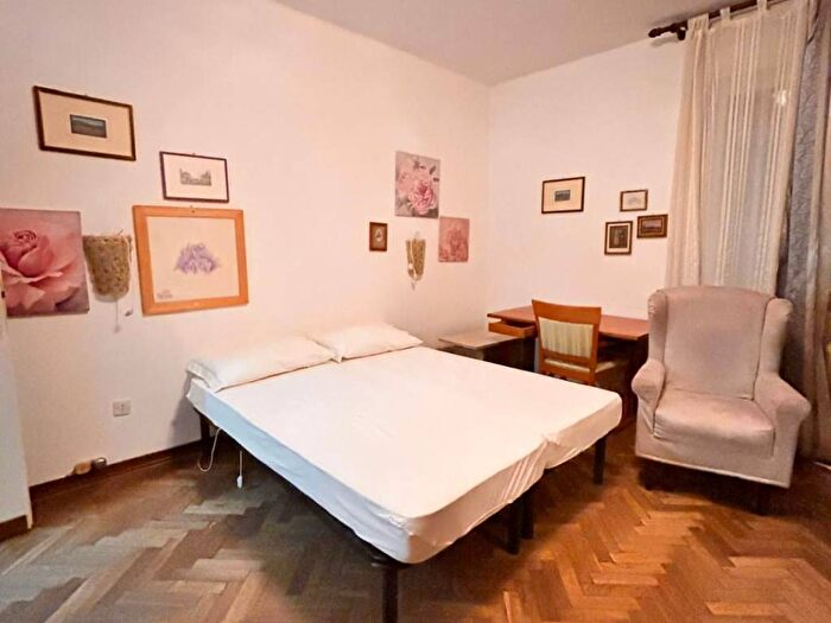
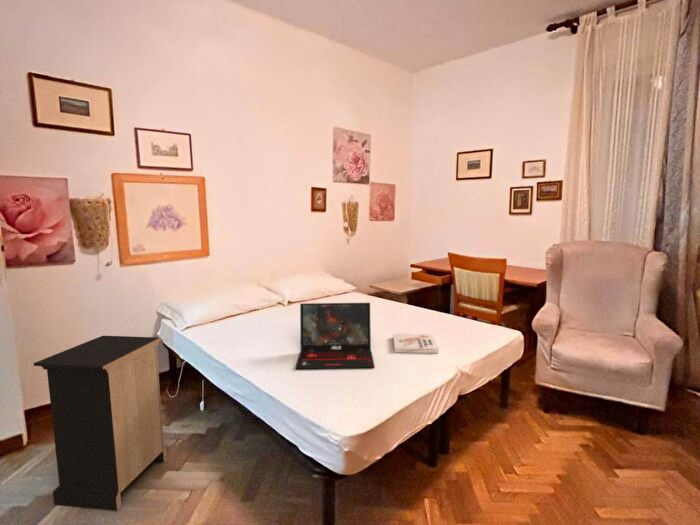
+ book (414, 342)
+ nightstand (108, 416)
+ laptop (335, 334)
